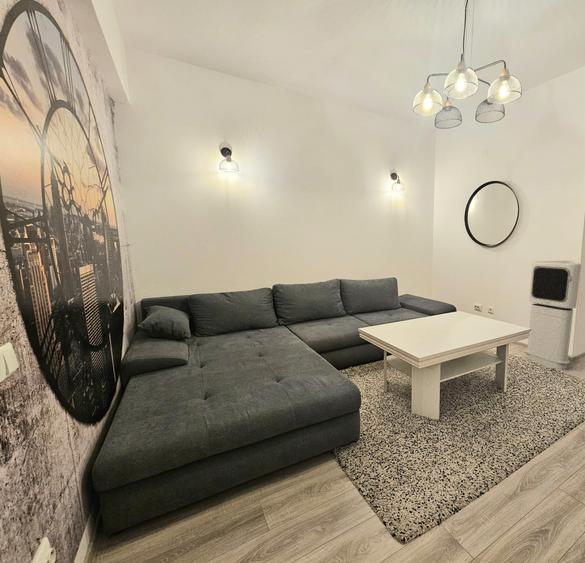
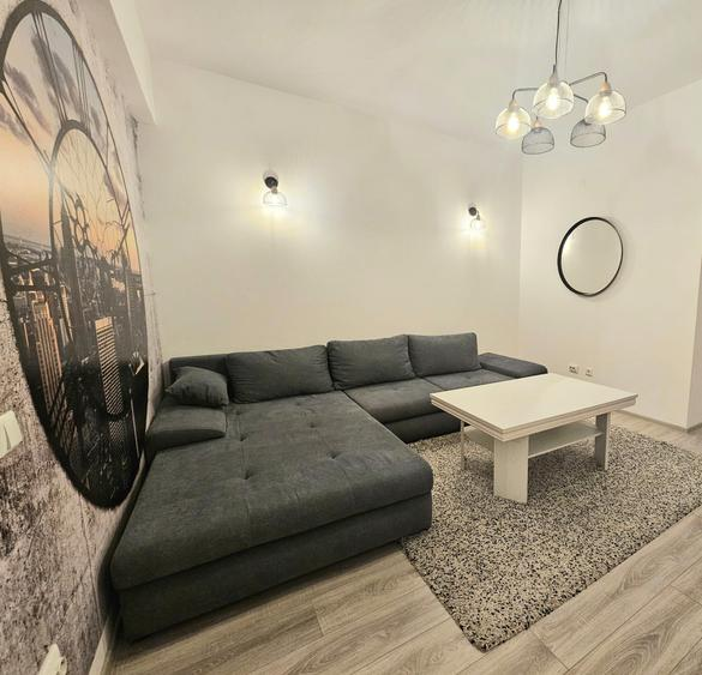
- air purifier (556, 312)
